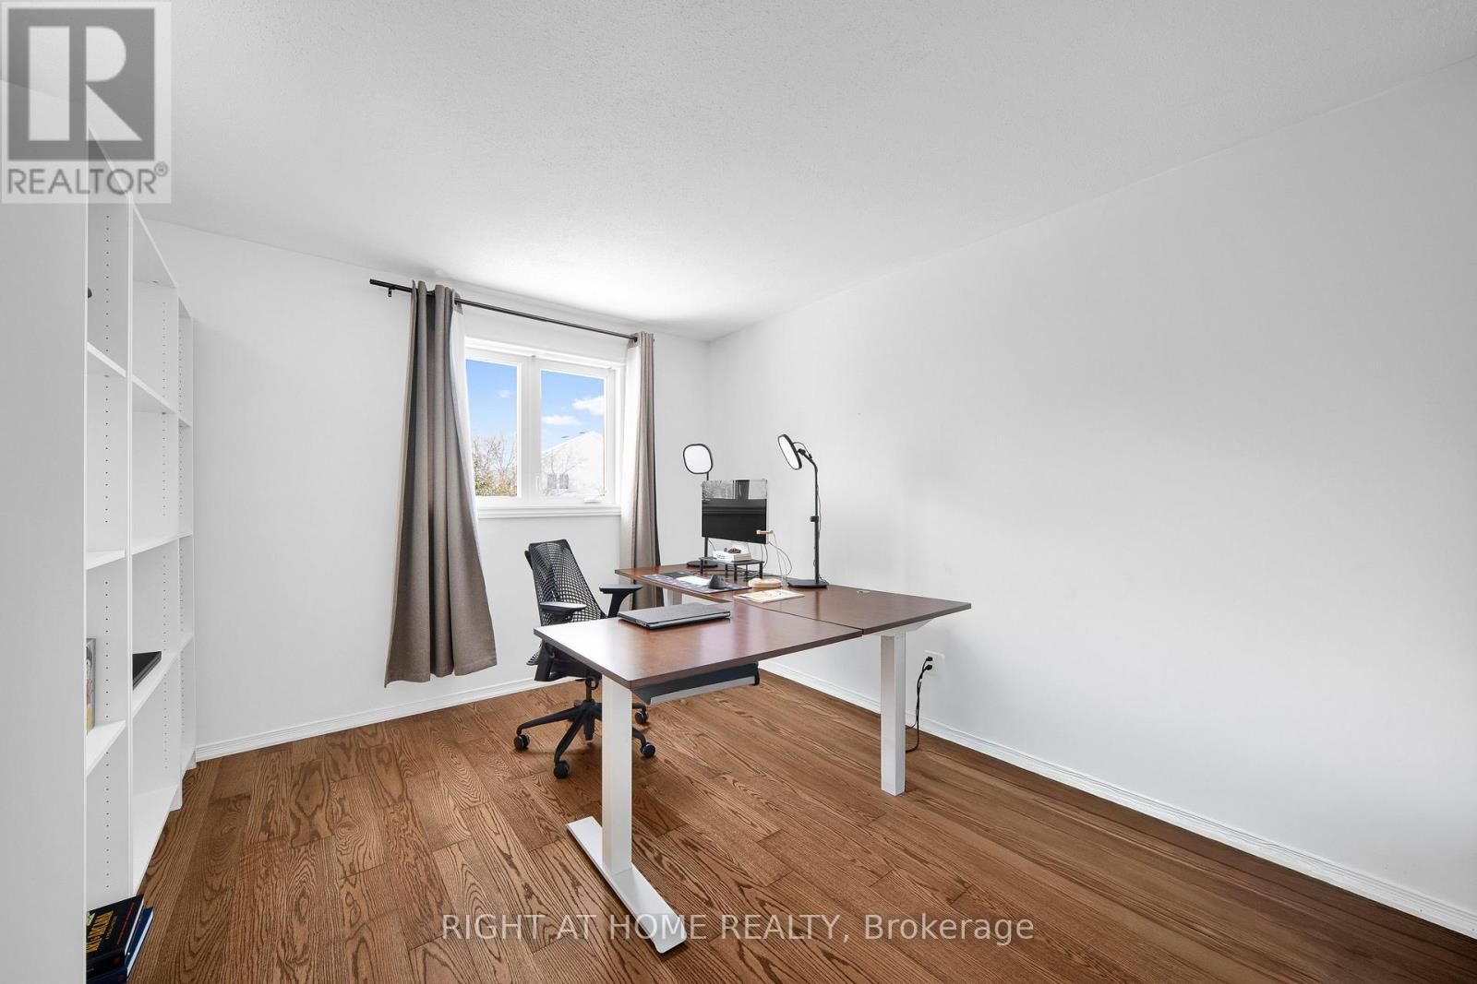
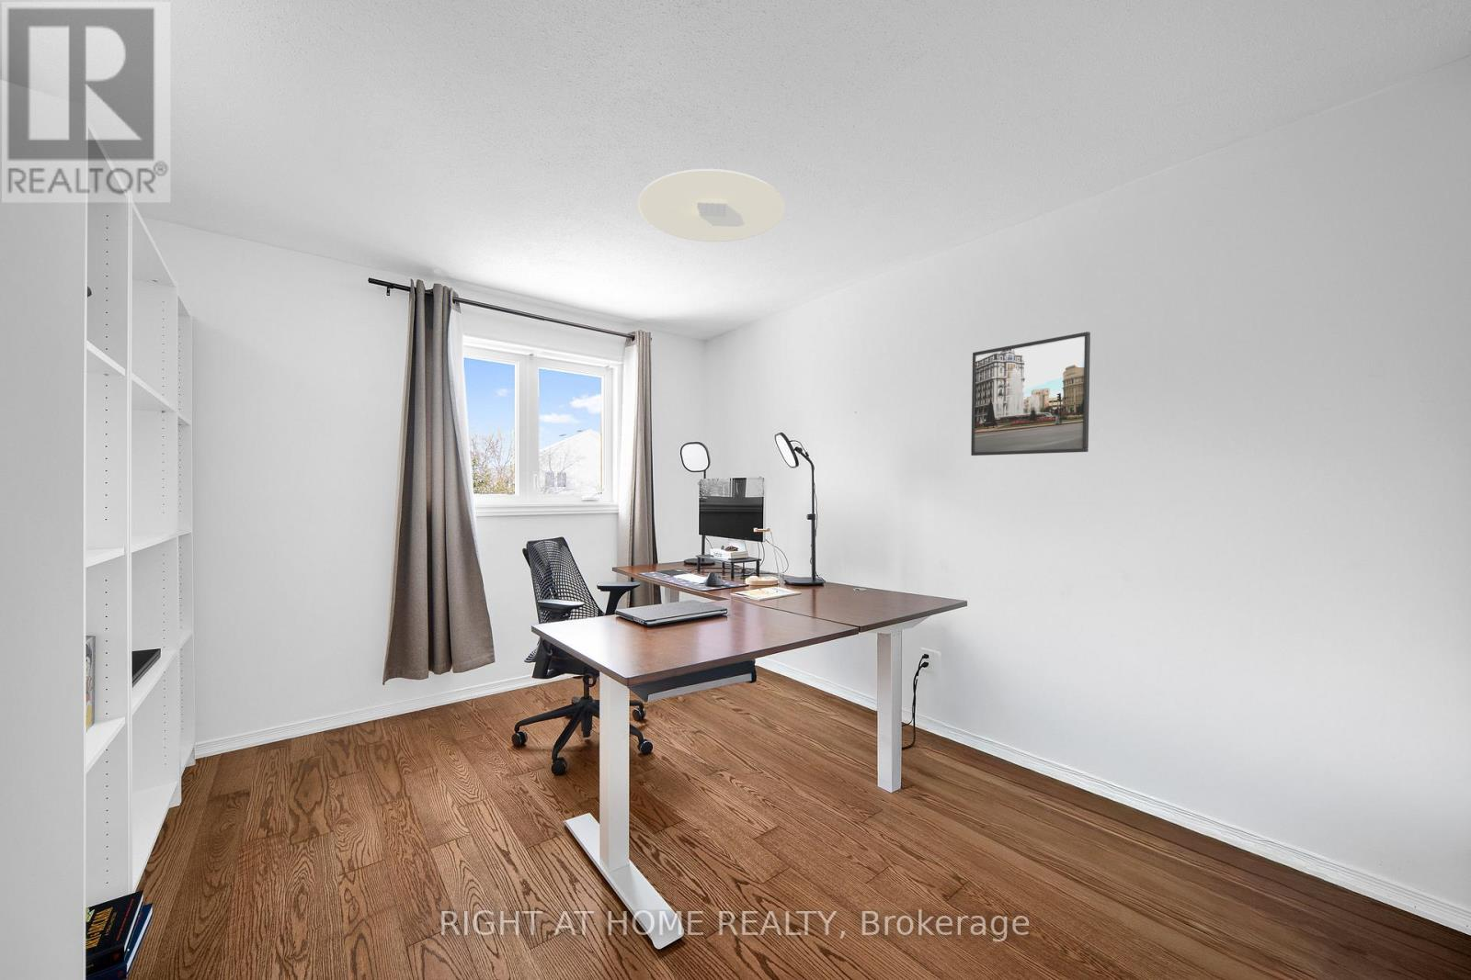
+ ceiling light (711, 202)
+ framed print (1026, 398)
